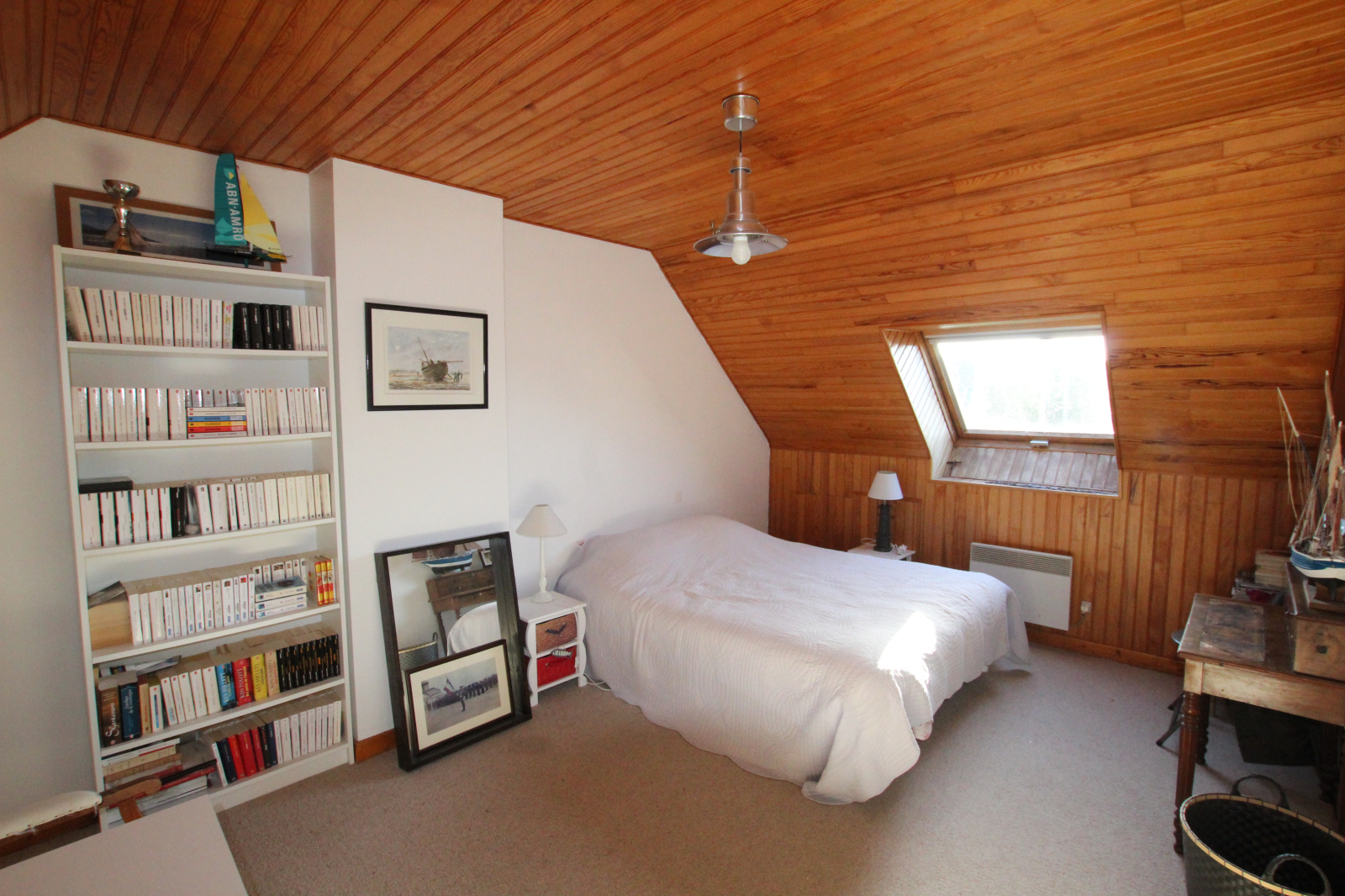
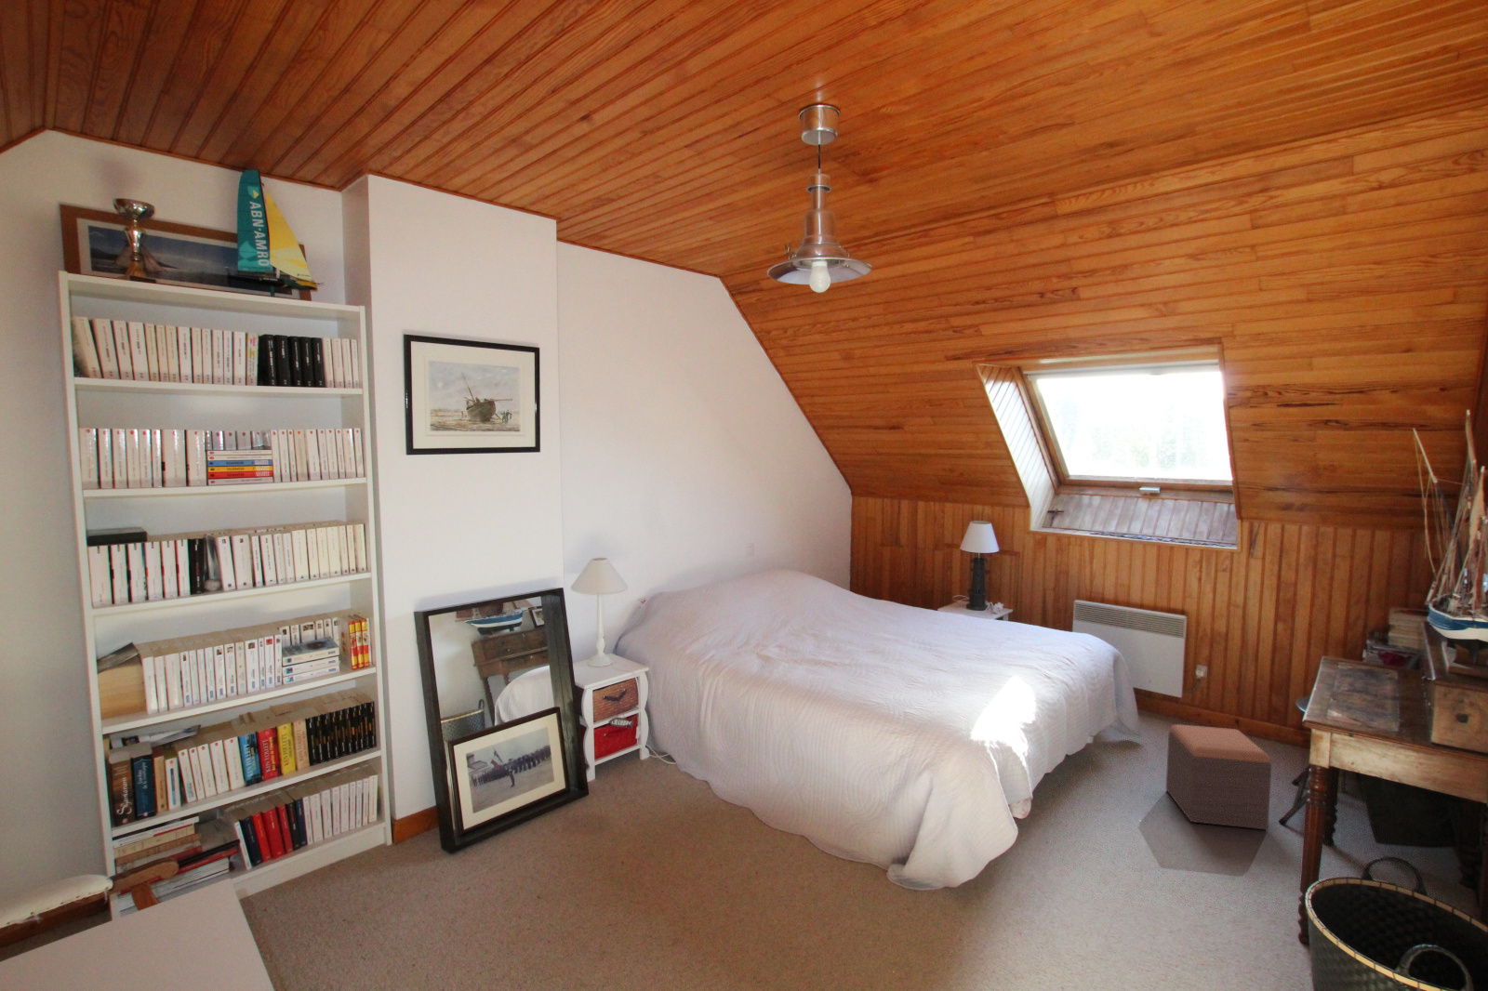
+ footstool (1216, 772)
